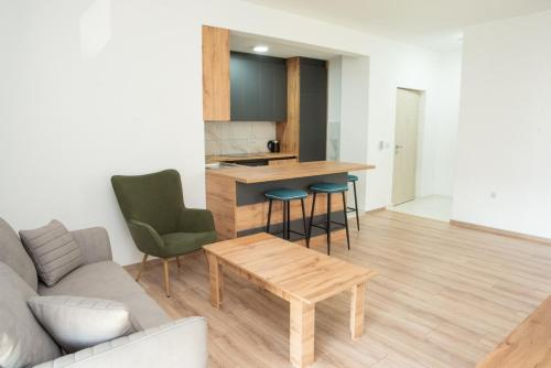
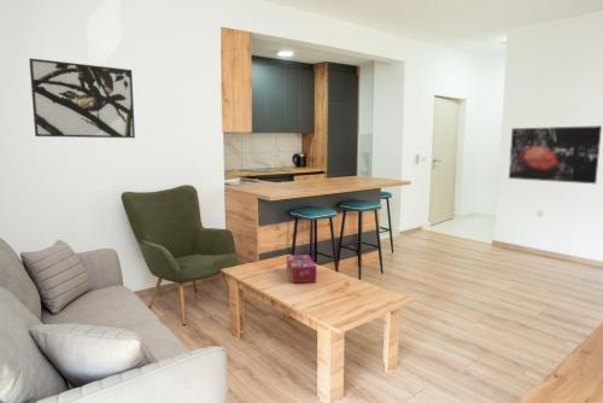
+ tissue box (300, 268)
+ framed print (86, 100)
+ wall art (551, 153)
